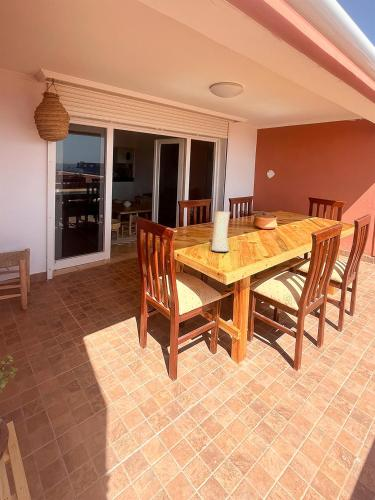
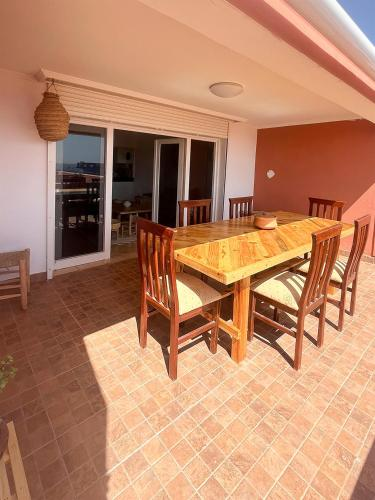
- vase (220, 231)
